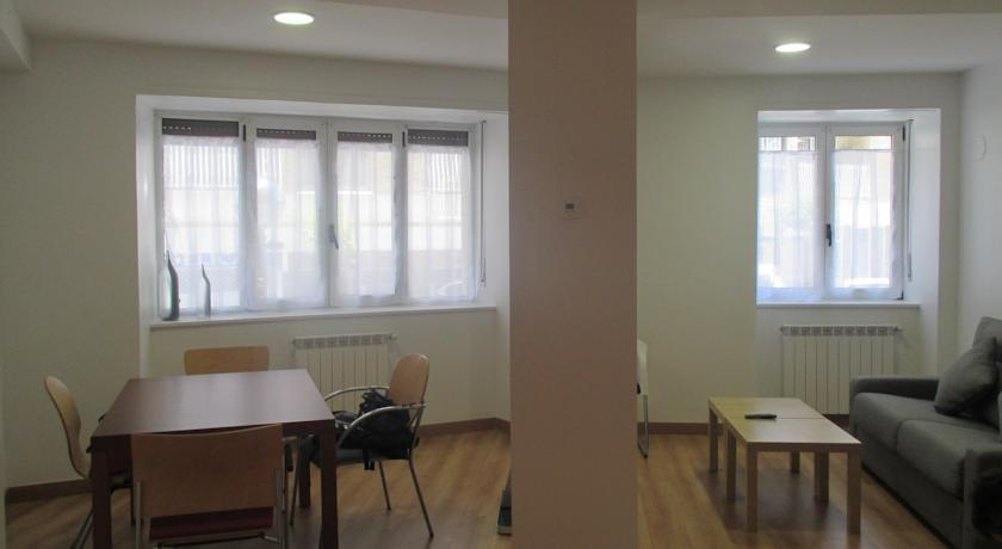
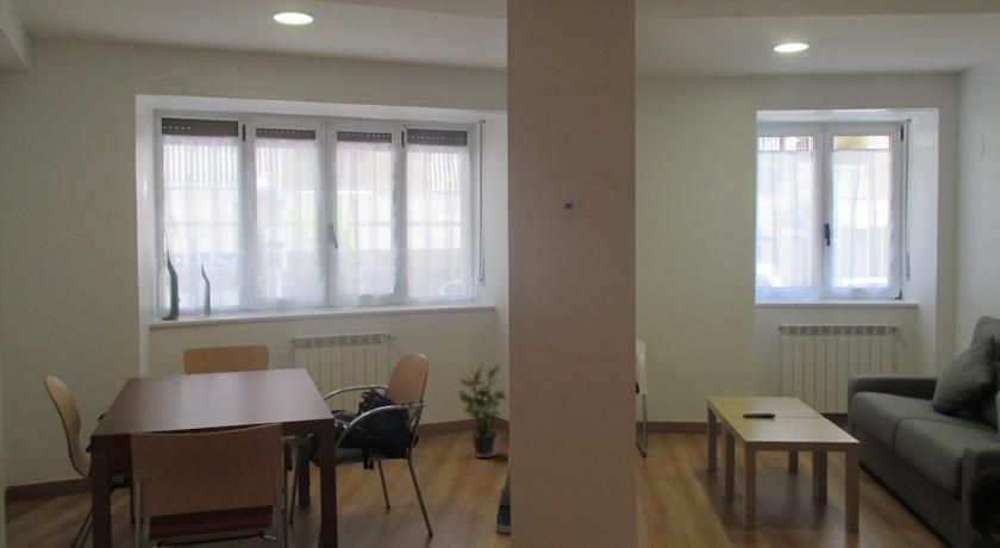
+ potted plant (480, 409)
